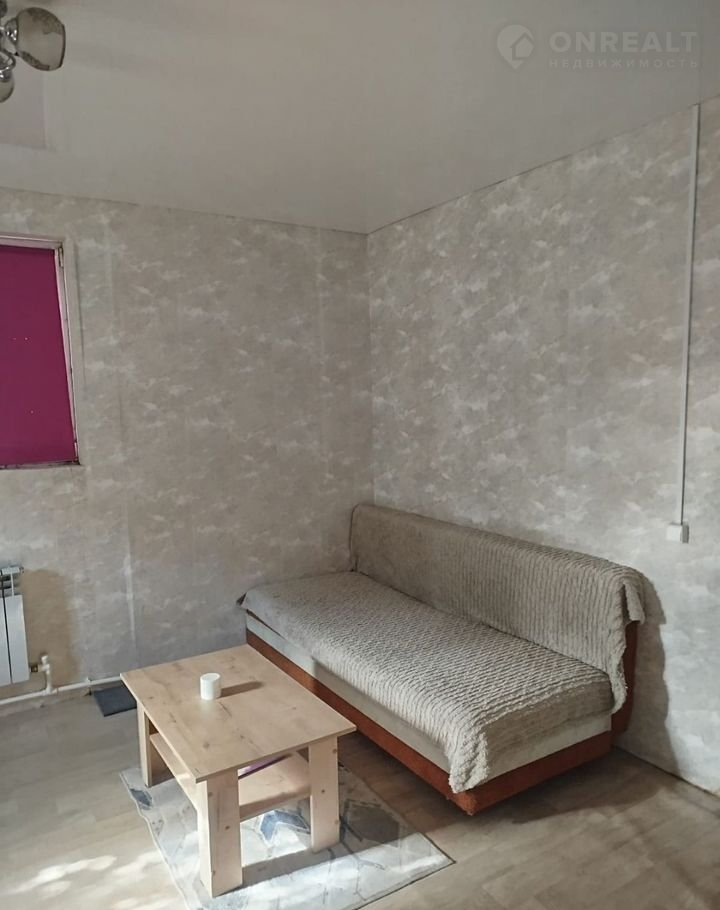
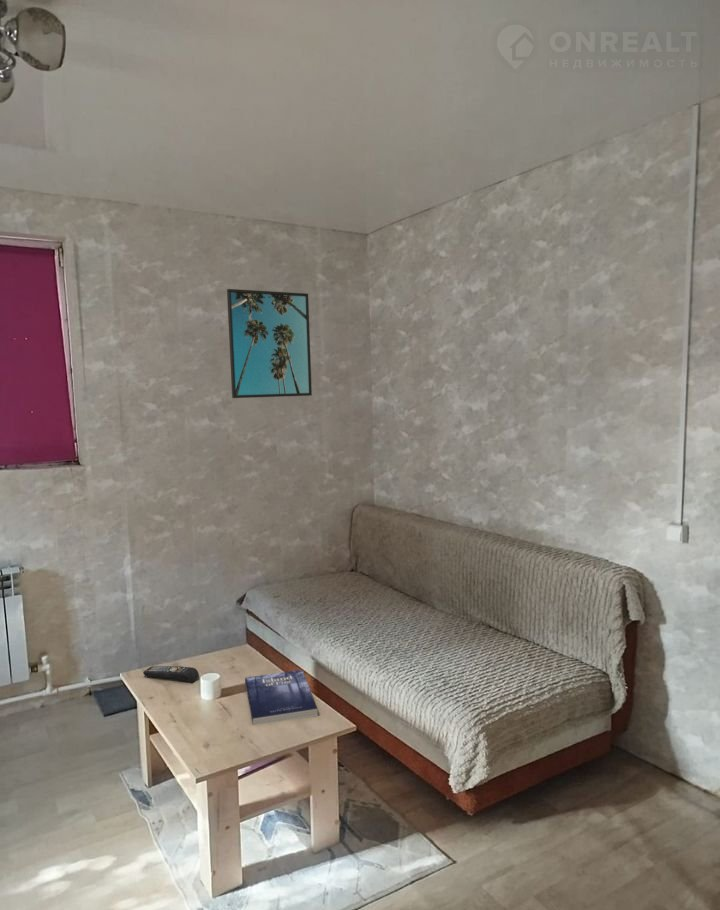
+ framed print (271, 344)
+ book (279, 695)
+ remote control (171, 672)
